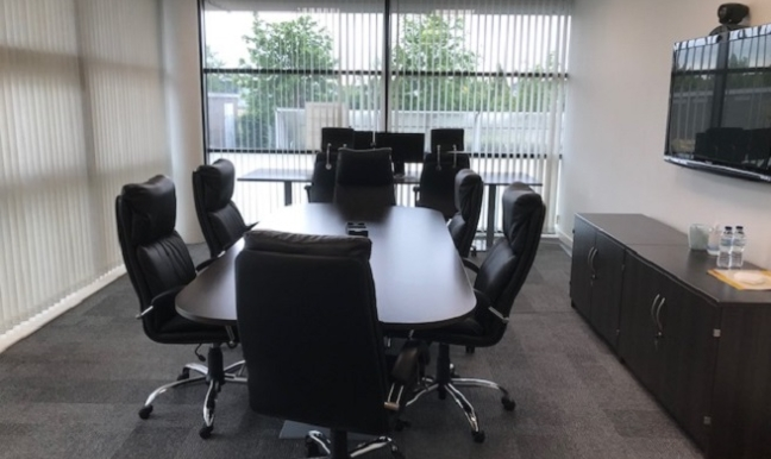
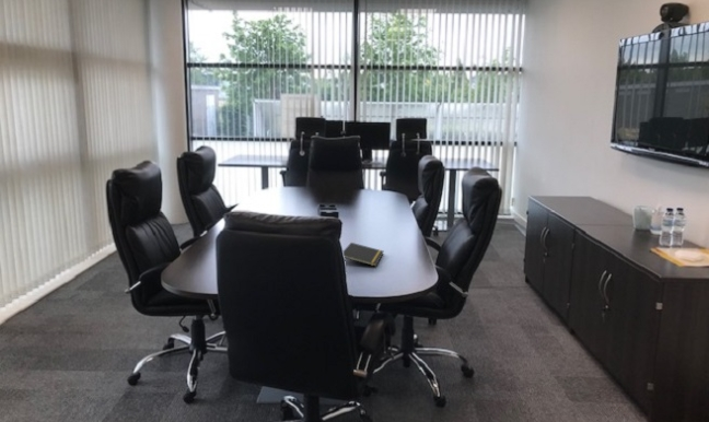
+ notepad (362, 254)
